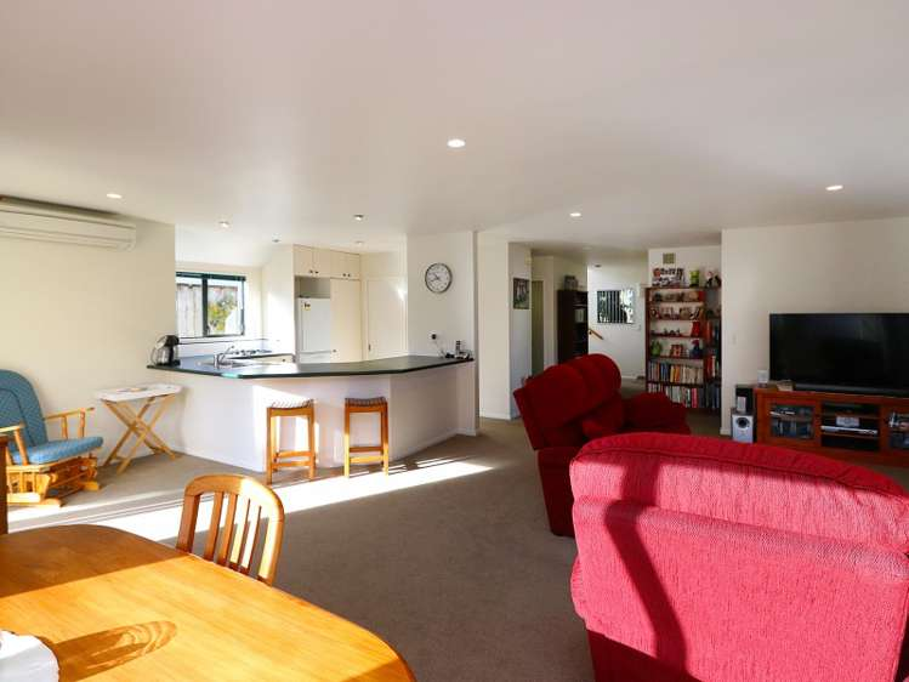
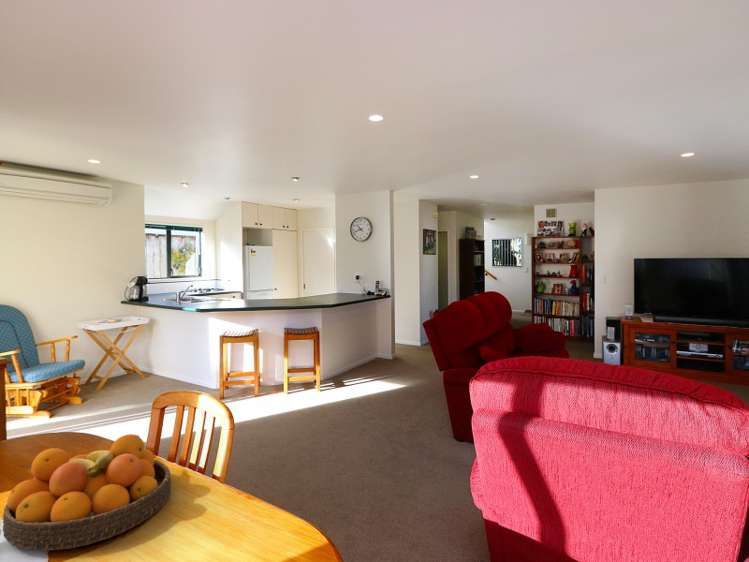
+ fruit bowl (93, 476)
